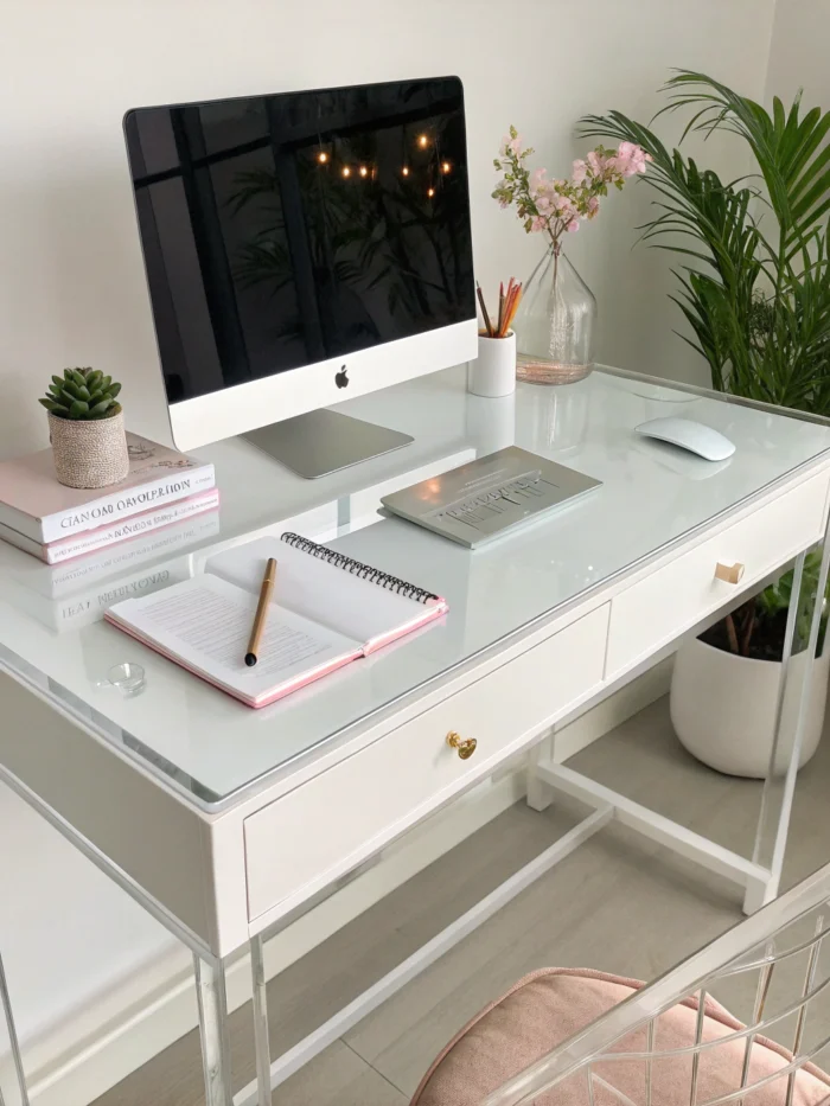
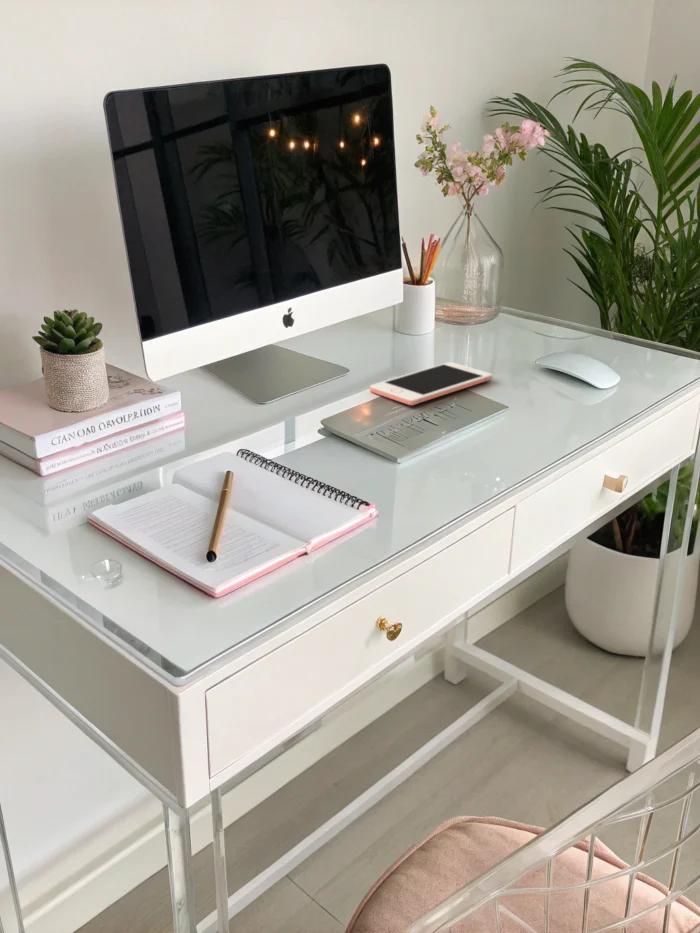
+ cell phone (432, 382)
